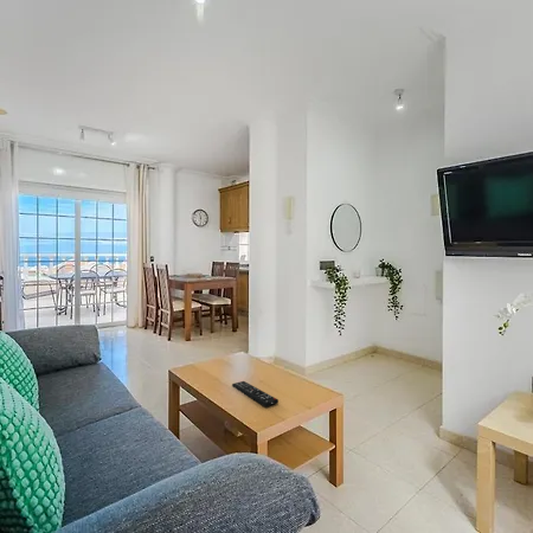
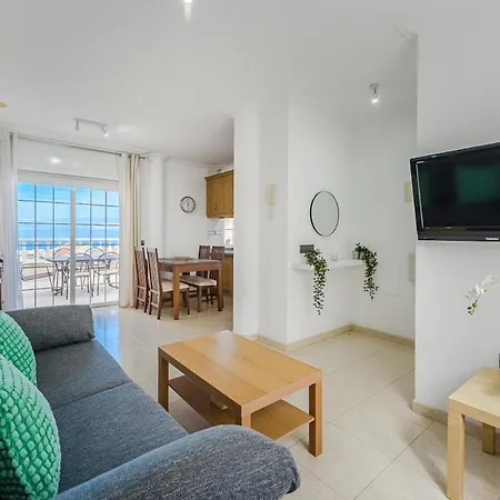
- remote control (253, 392)
